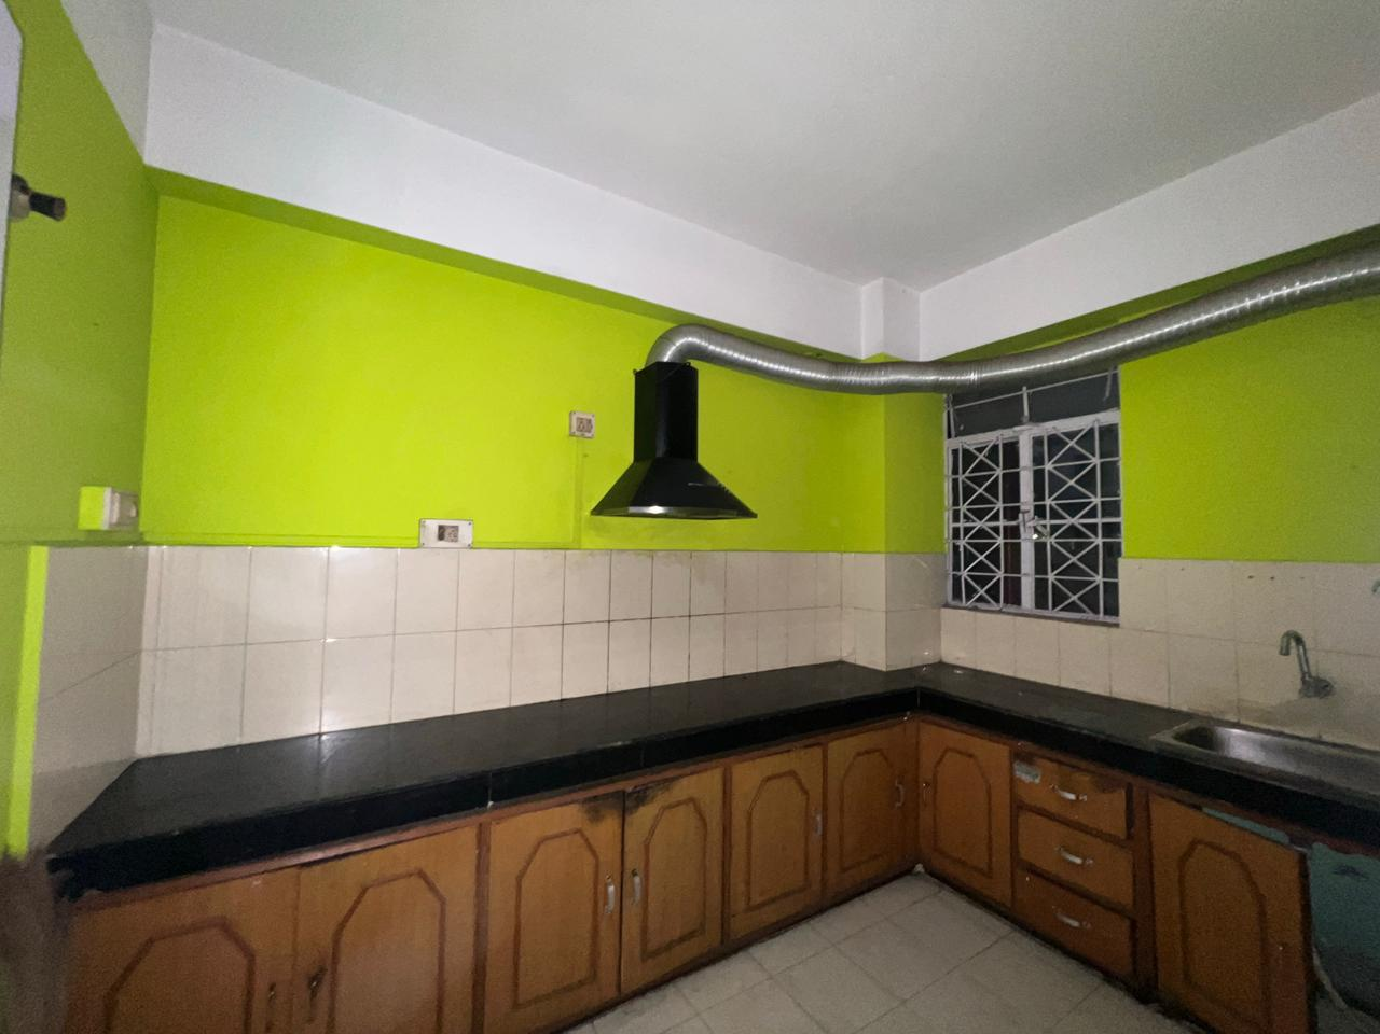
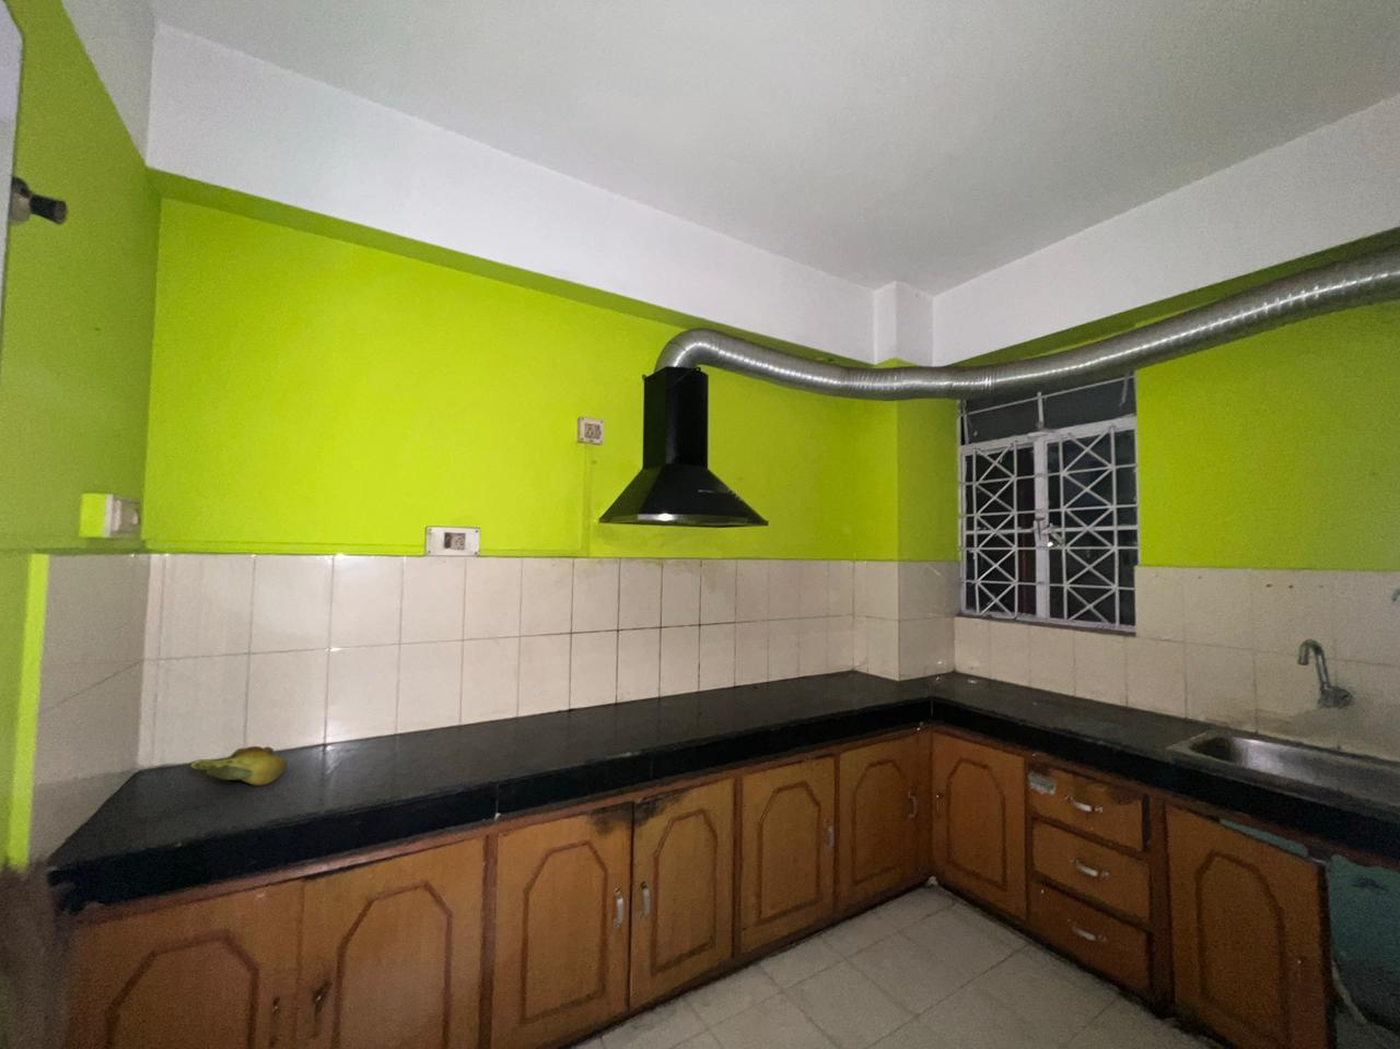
+ banana bunch (240, 765)
